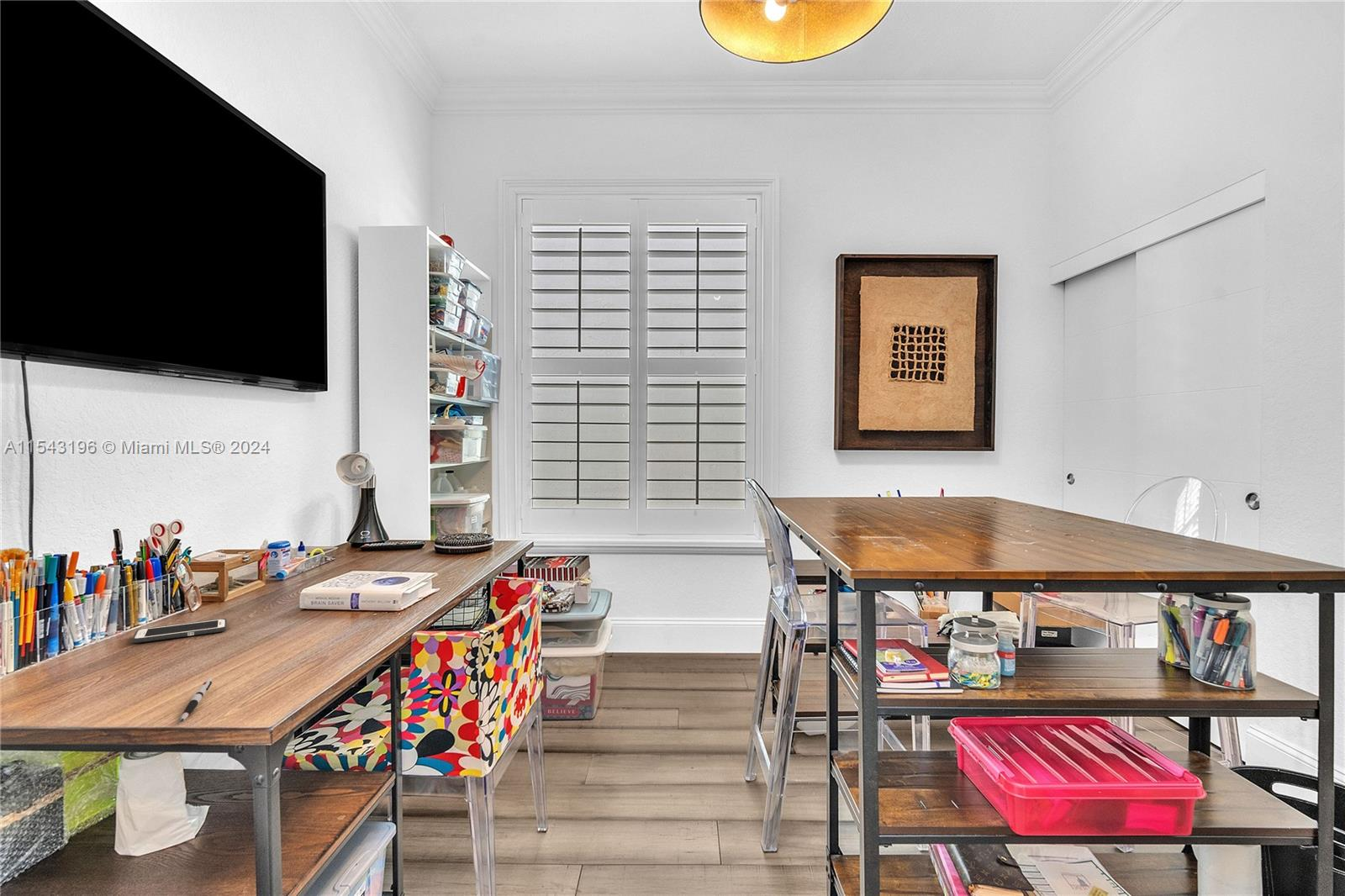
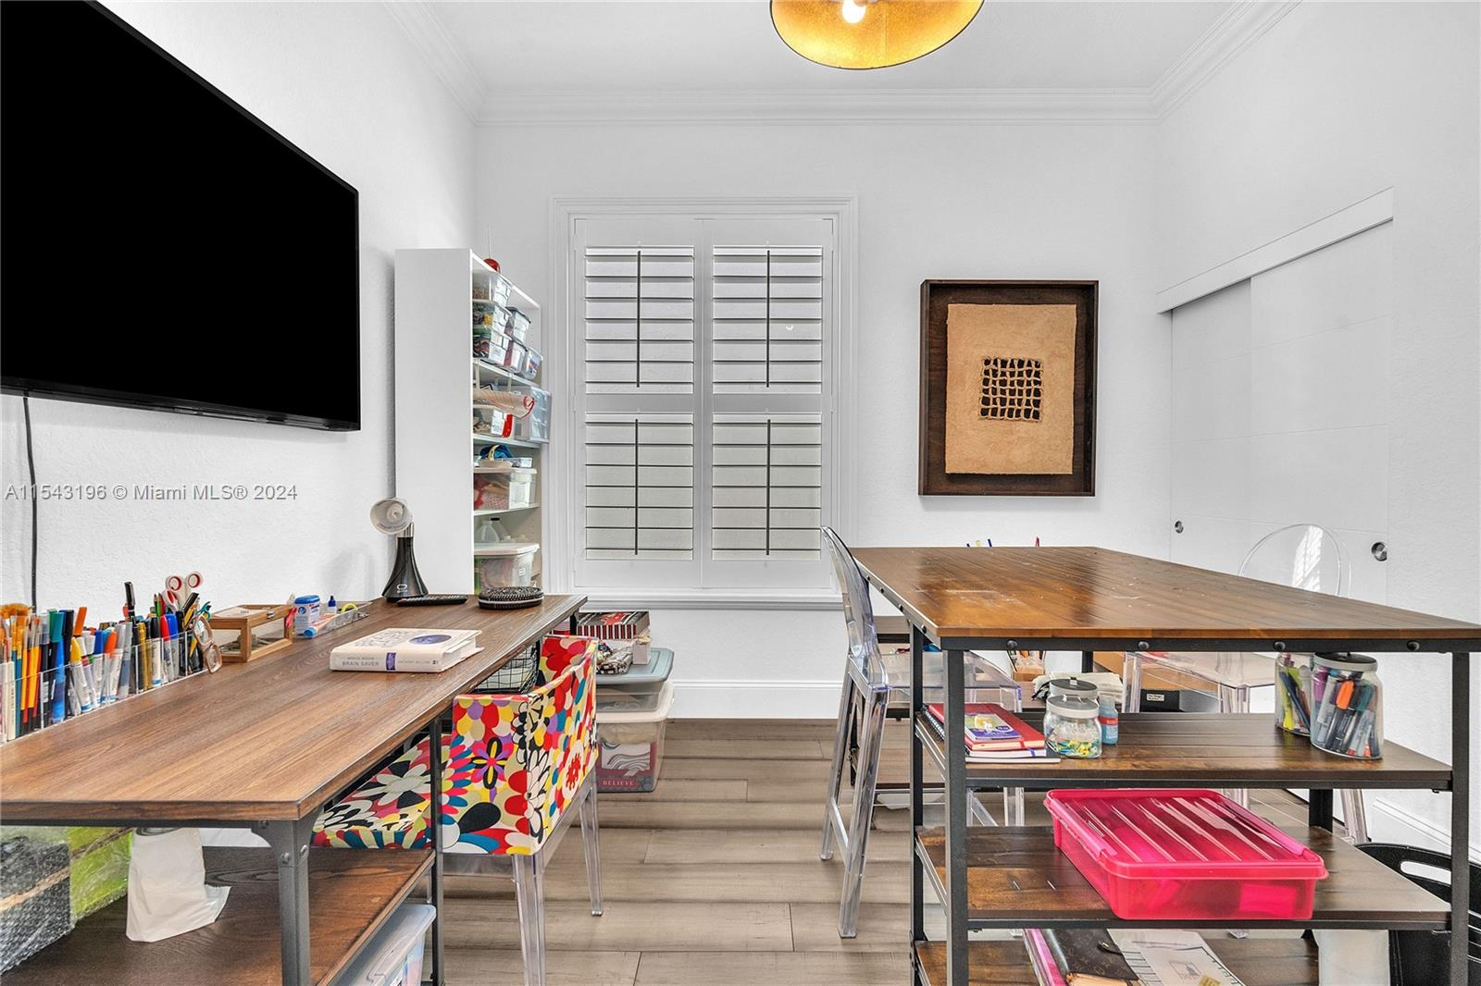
- cell phone (182, 630)
- pen (197, 698)
